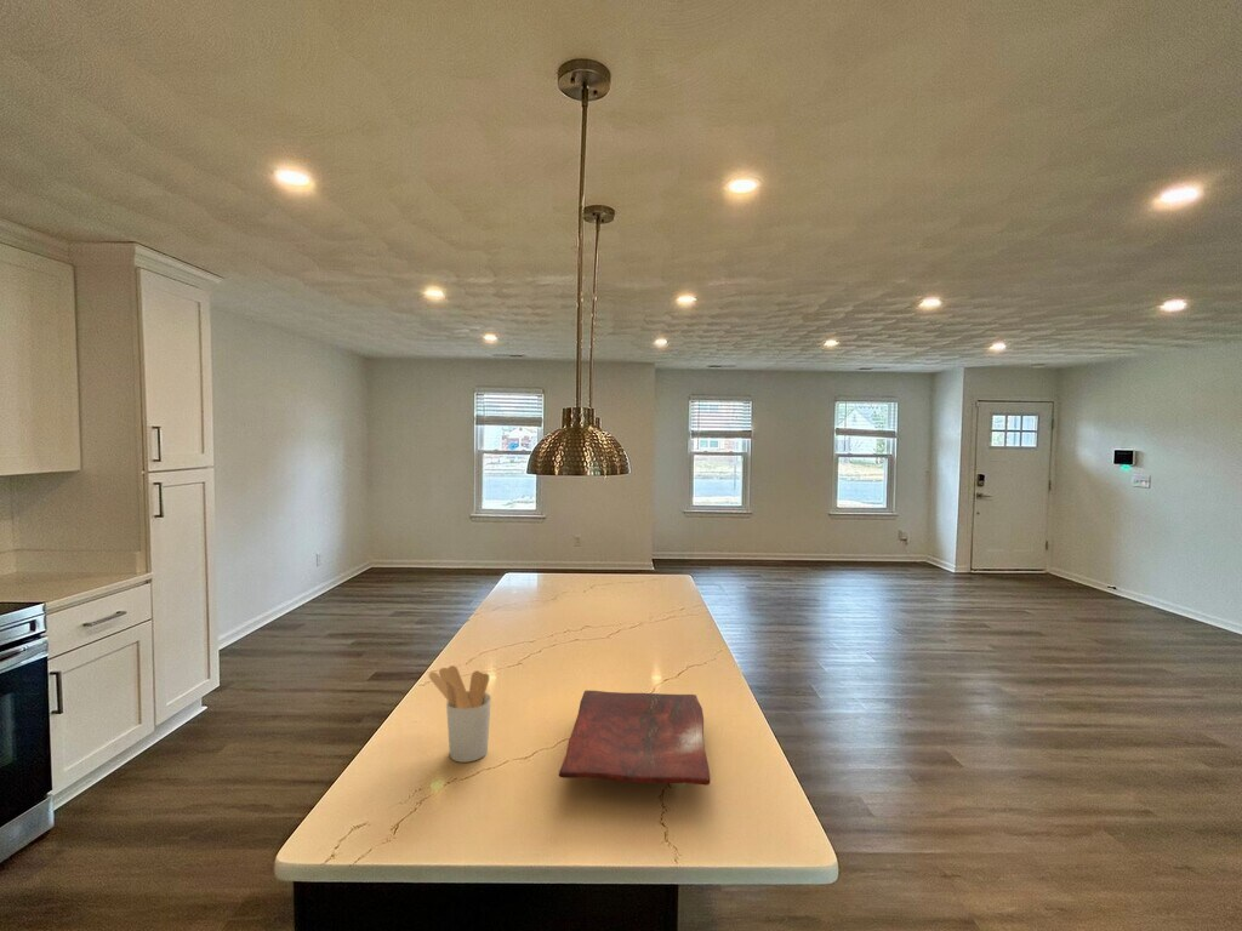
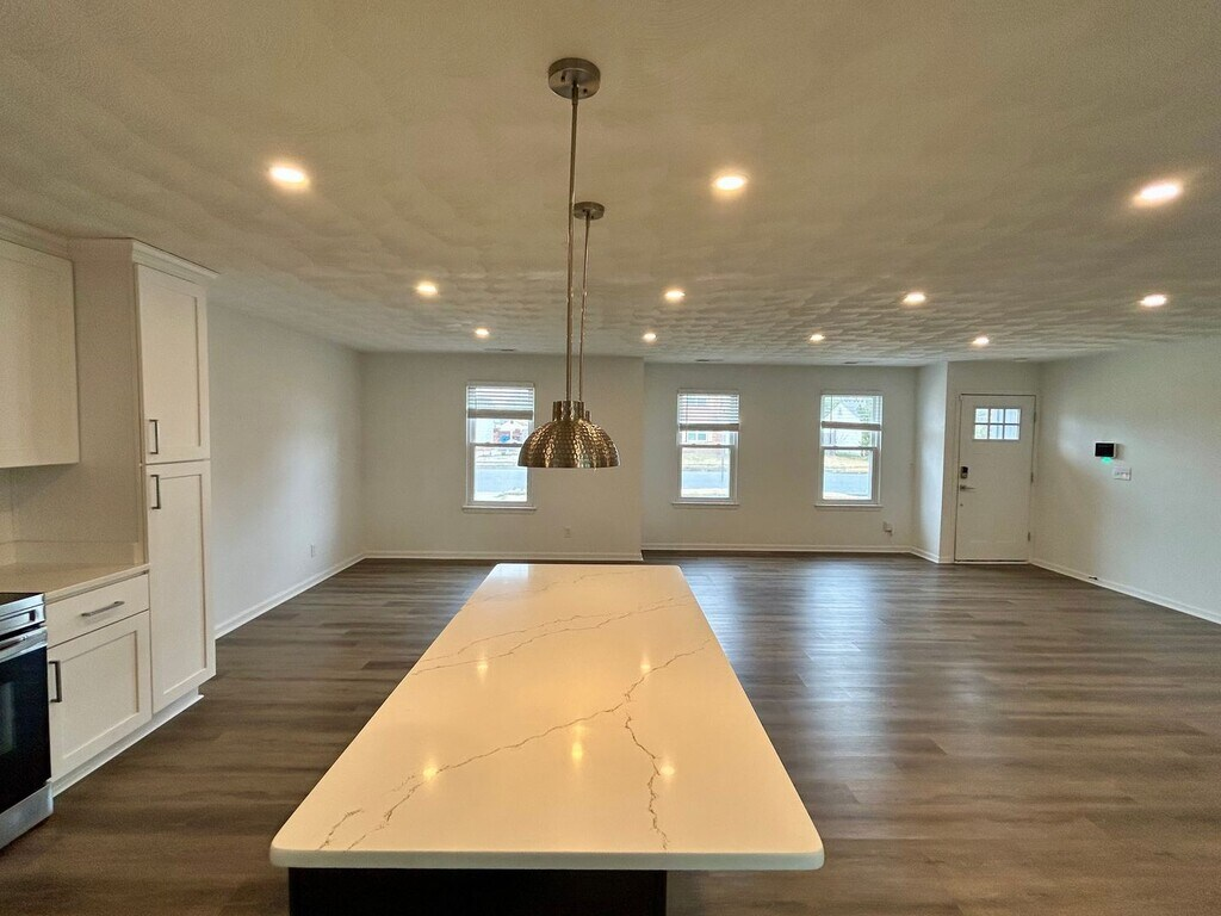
- utensil holder (460, 710)
- cutting board (637, 739)
